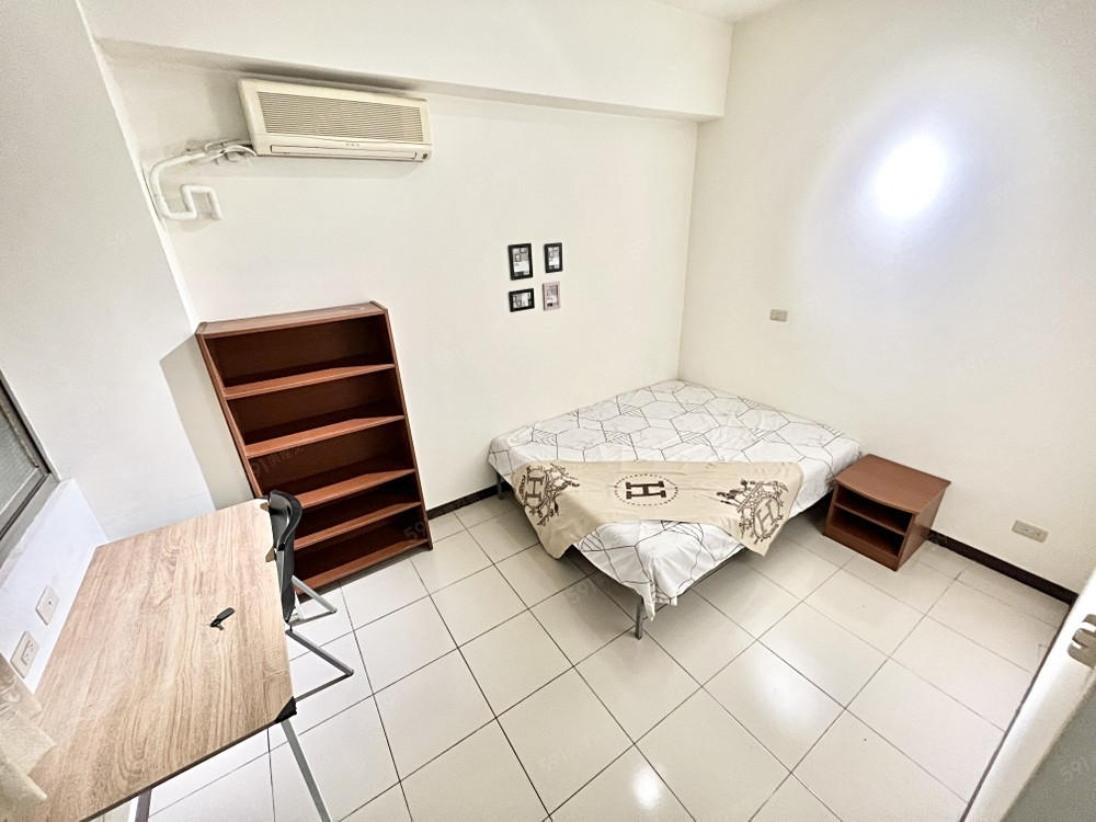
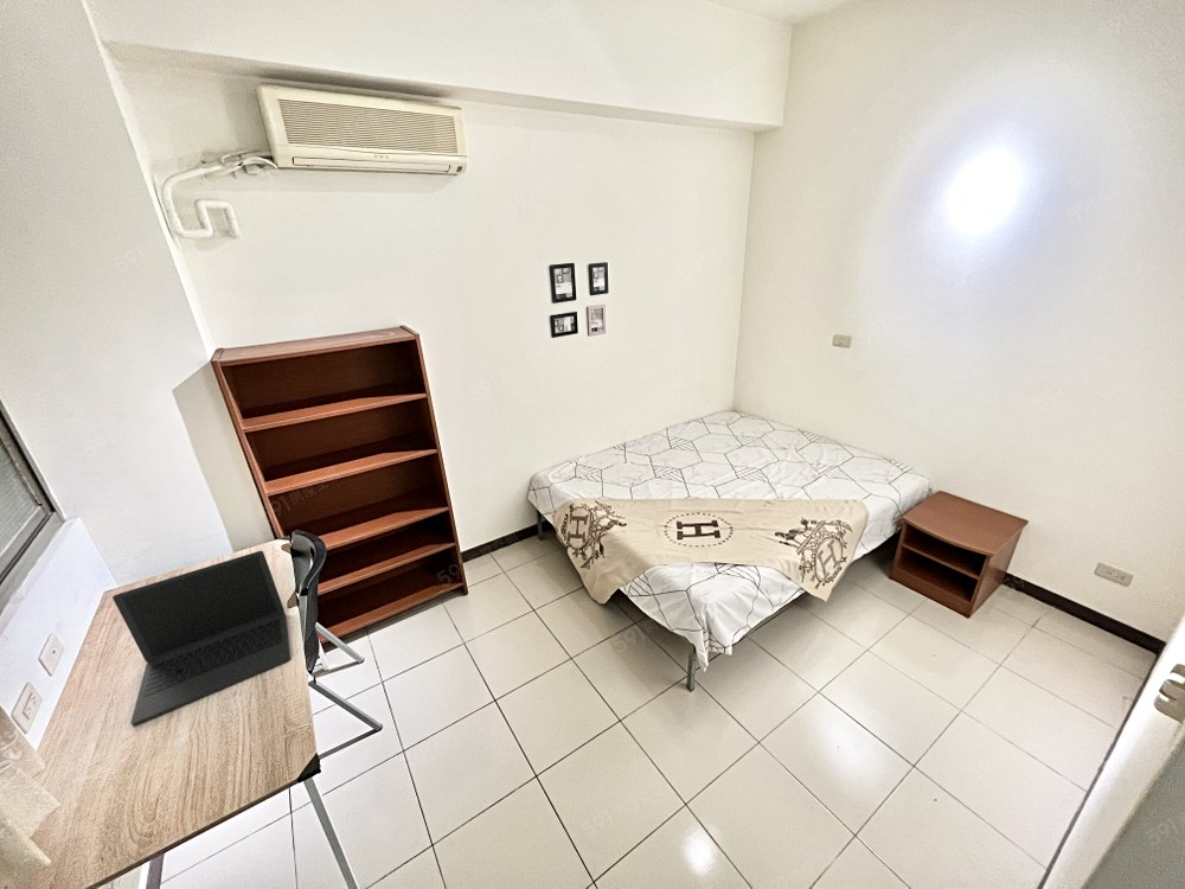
+ laptop (204, 628)
